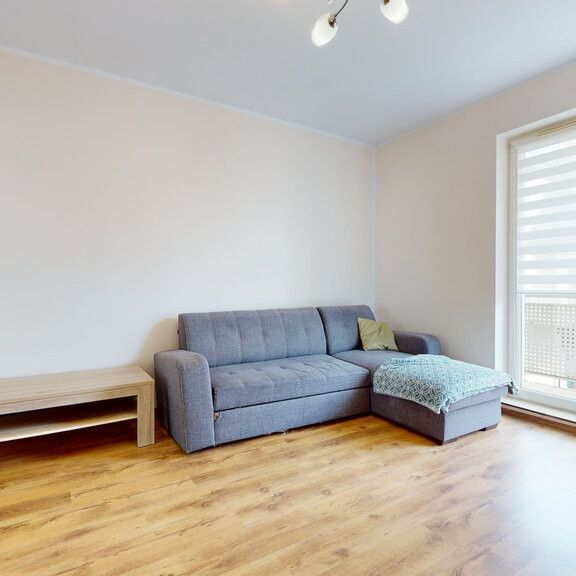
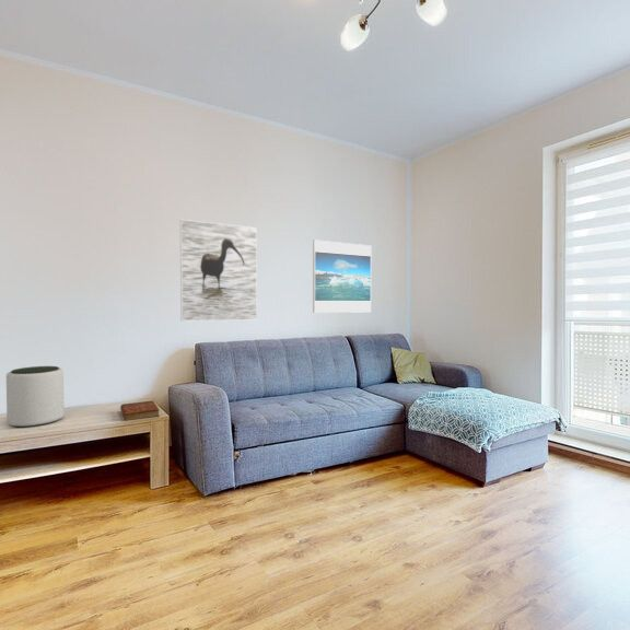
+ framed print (342, 278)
+ plant pot (36, 395)
+ bible (139, 410)
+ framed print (220, 272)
